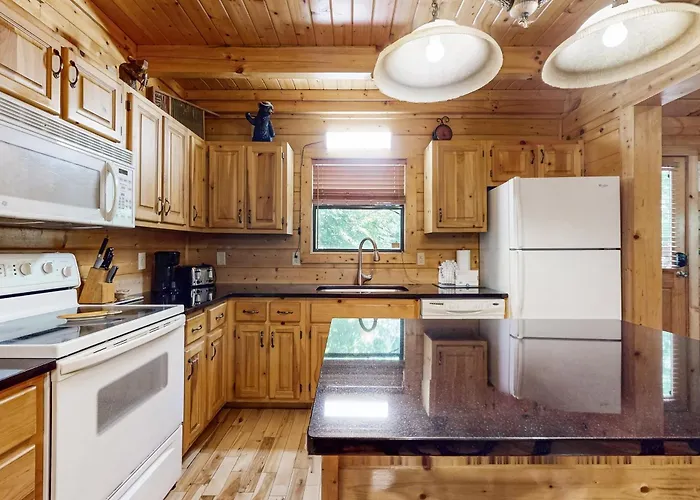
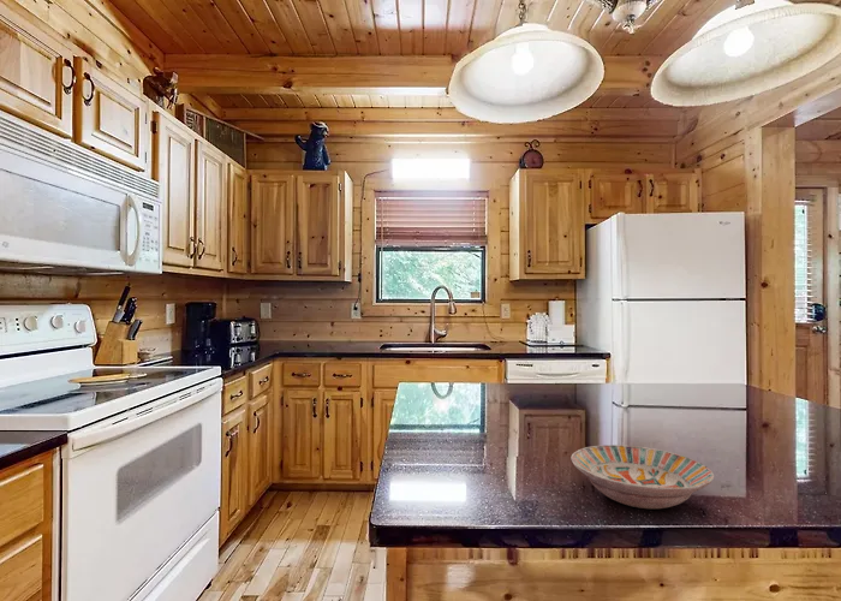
+ bowl (638, 480)
